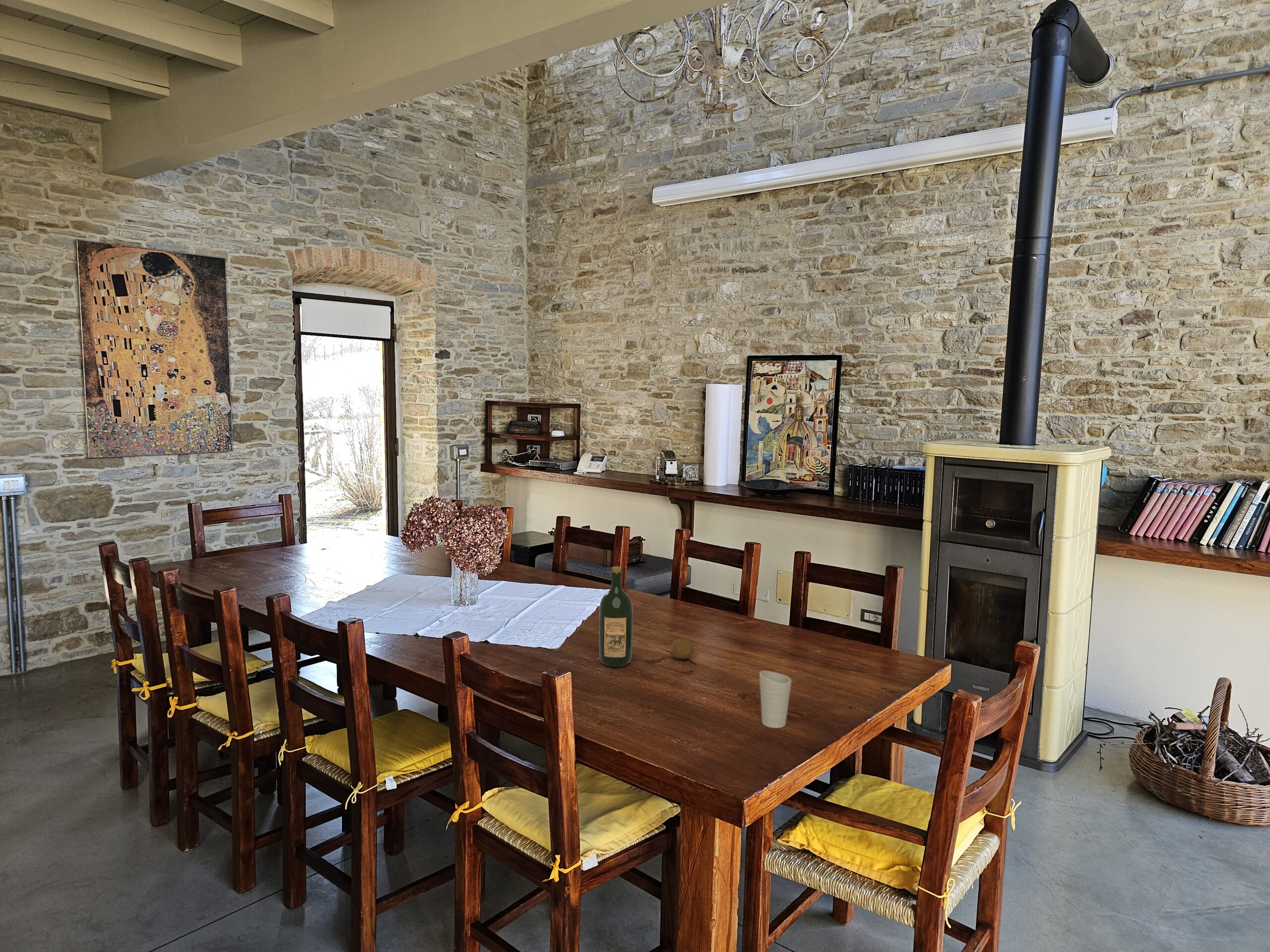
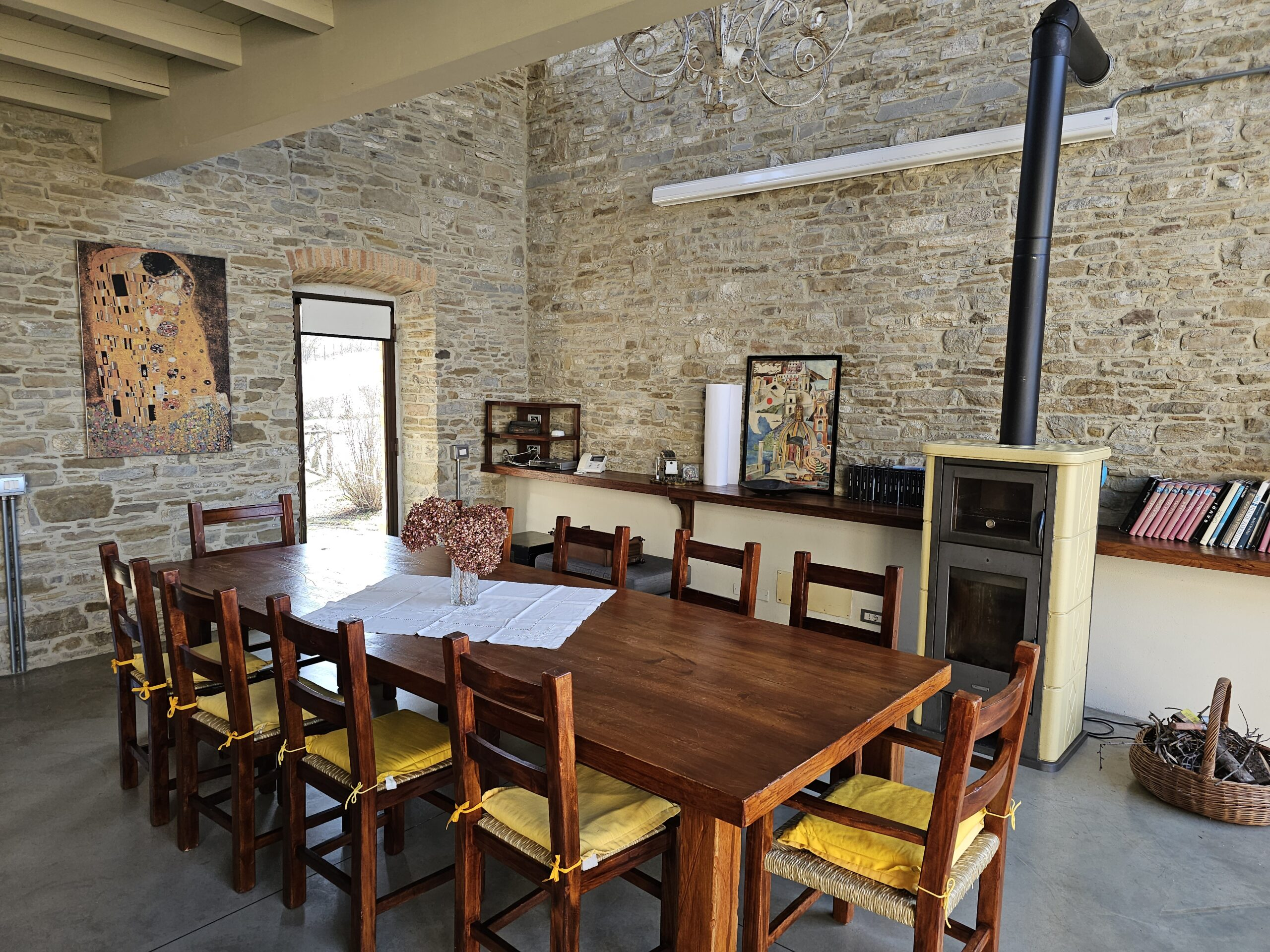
- wine bottle (616, 615)
- fruit (682, 649)
- cup (774, 699)
